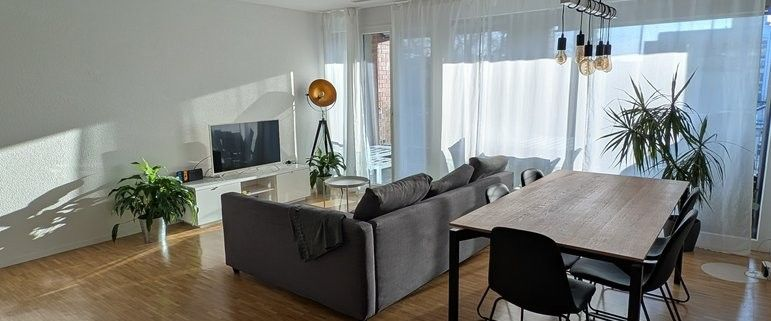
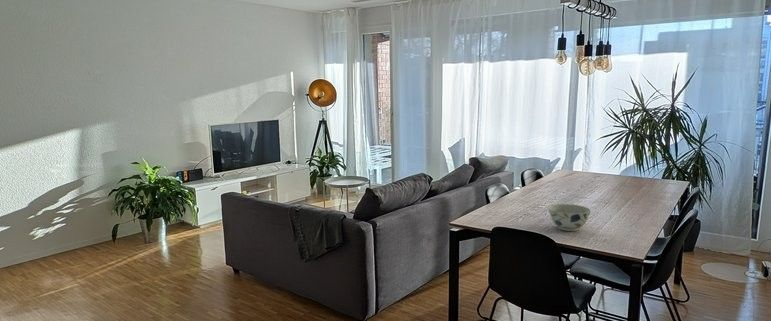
+ bowl (568, 218)
